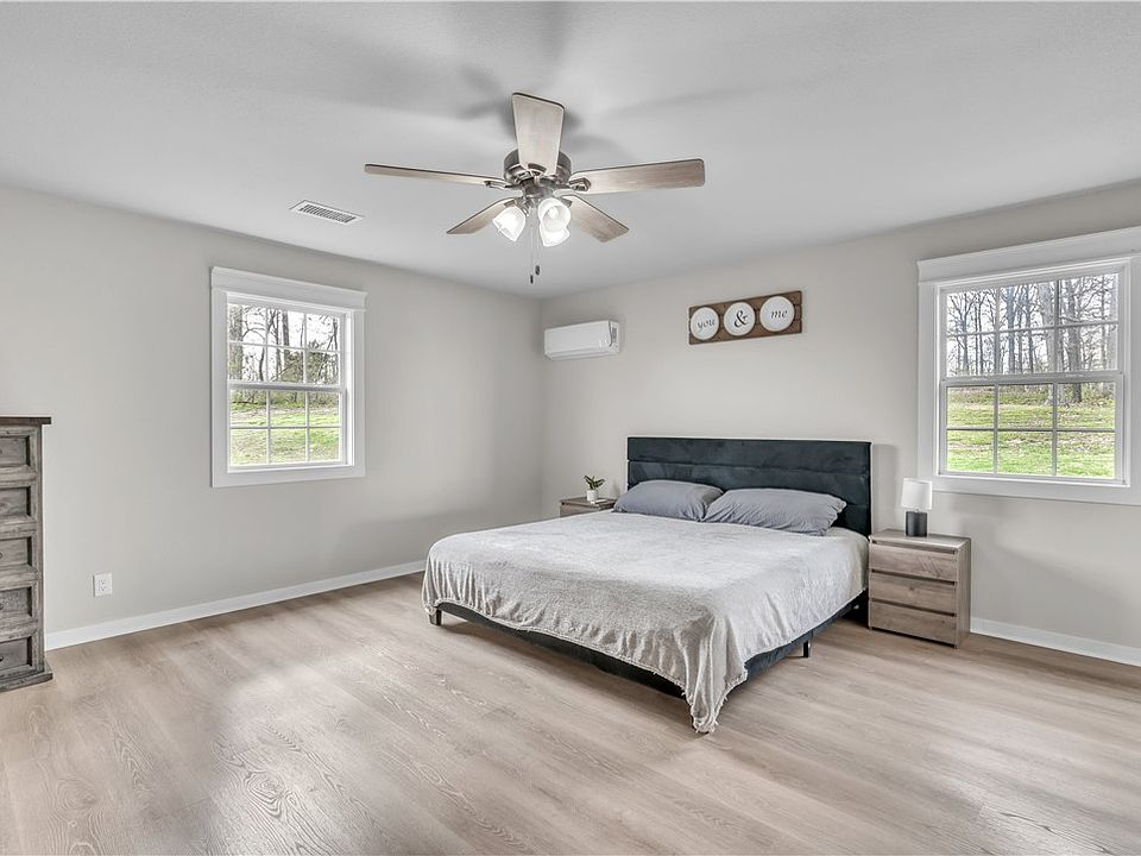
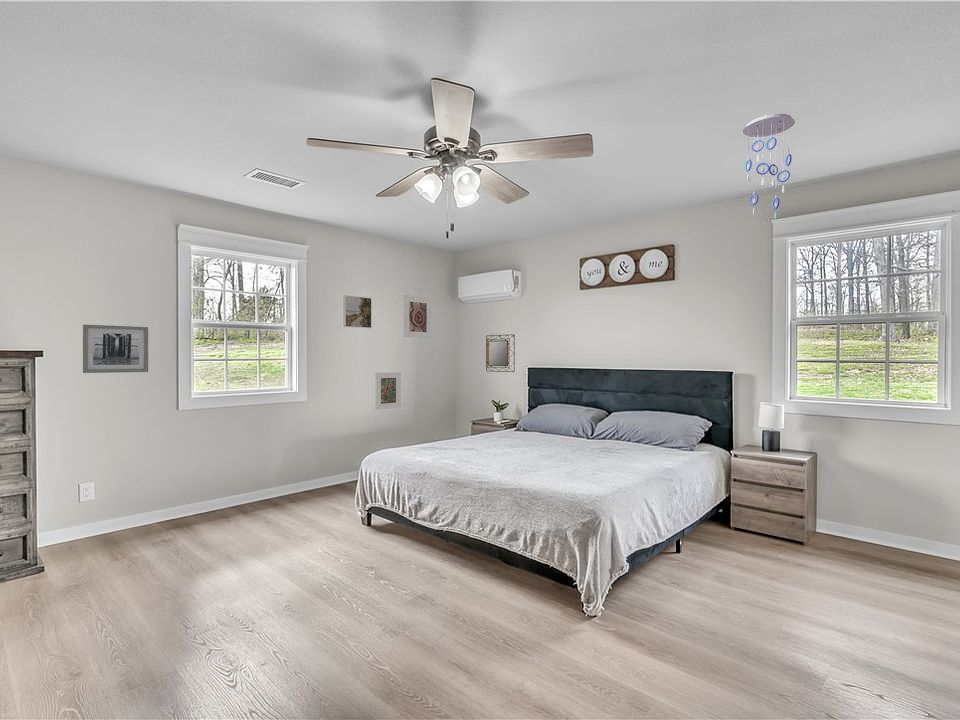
+ wall art (116, 349)
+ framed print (388, 390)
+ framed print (417, 317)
+ ceiling mobile (768, 170)
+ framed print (357, 312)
+ home mirror (499, 353)
